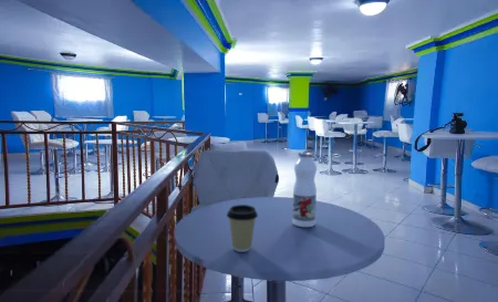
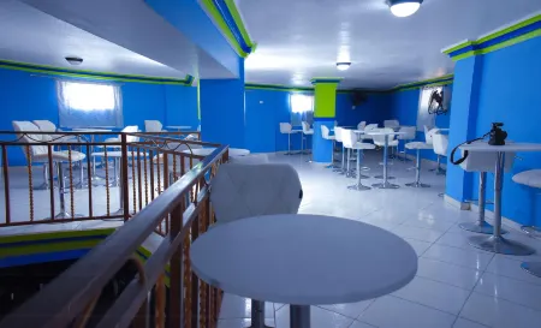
- coffee cup (241, 228)
- beverage bottle (304, 188)
